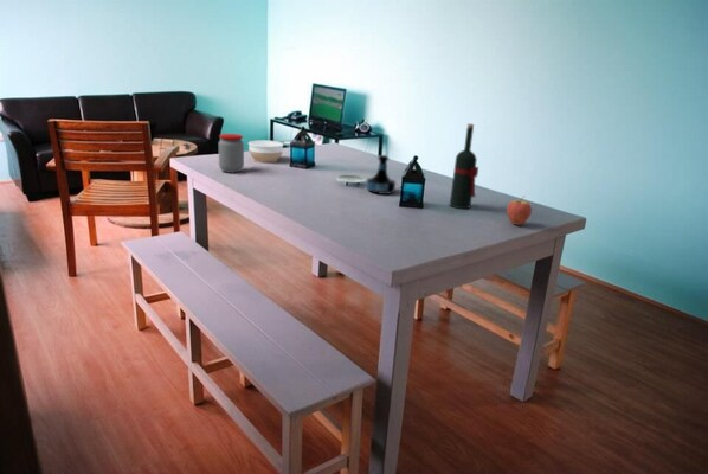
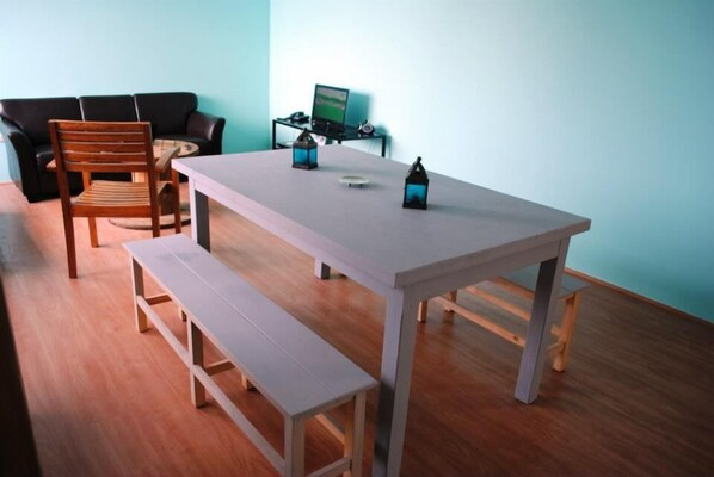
- bowl (265, 152)
- fruit (519, 210)
- jar (231, 153)
- tequila bottle (381, 173)
- wine bottle (468, 166)
